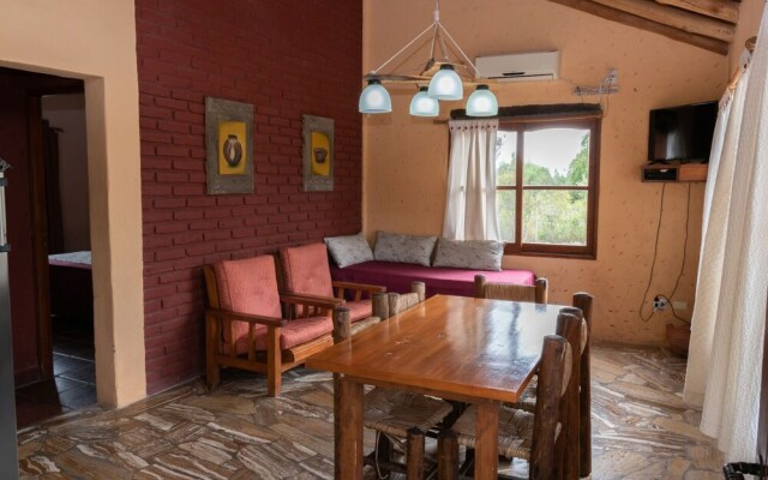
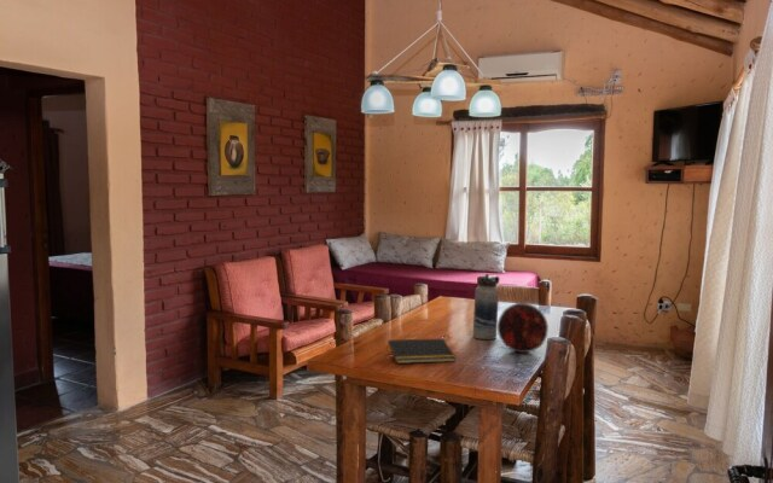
+ notepad (420, 350)
+ decorative orb (522, 327)
+ water bottle (487, 305)
